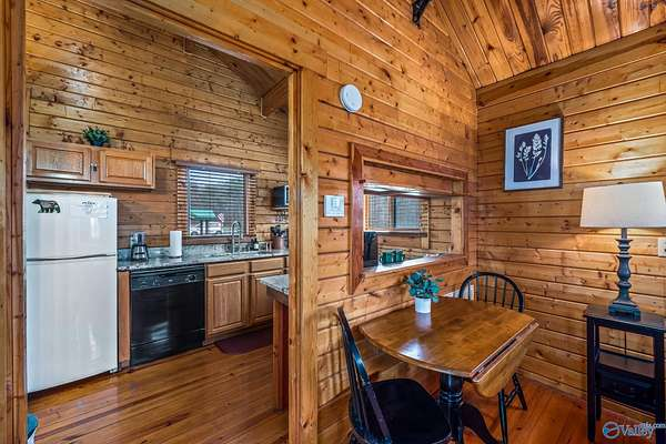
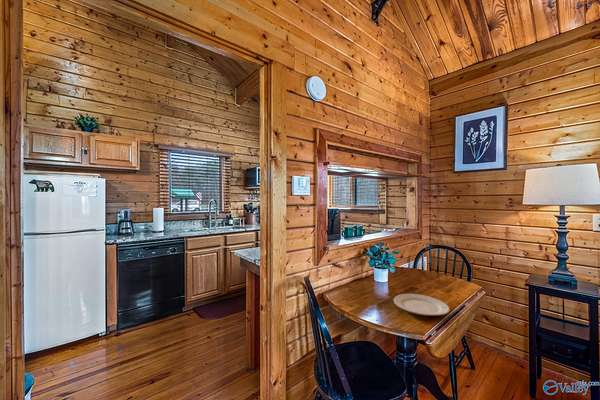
+ chinaware (420, 305)
